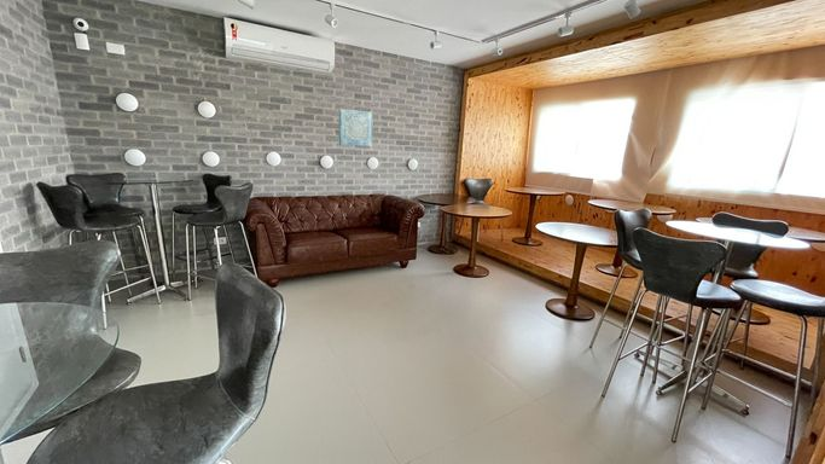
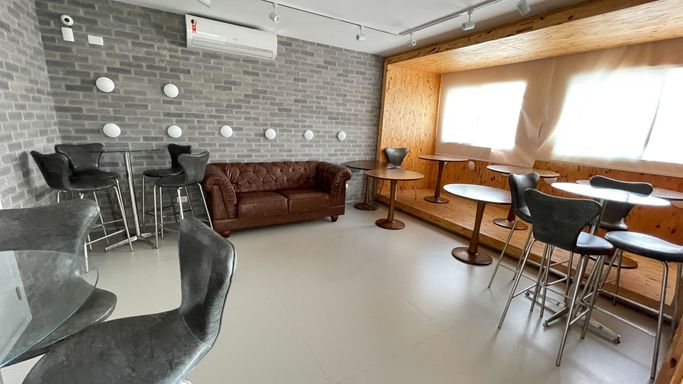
- wall art (355, 128)
